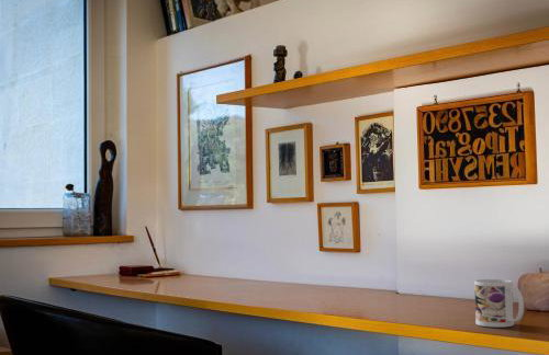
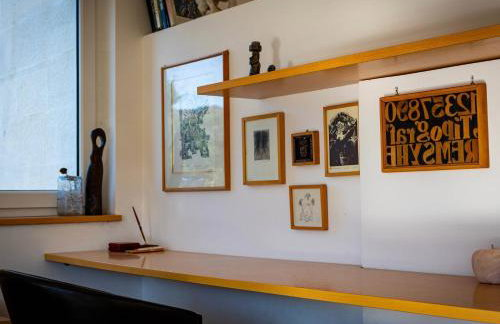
- mug (500, 302)
